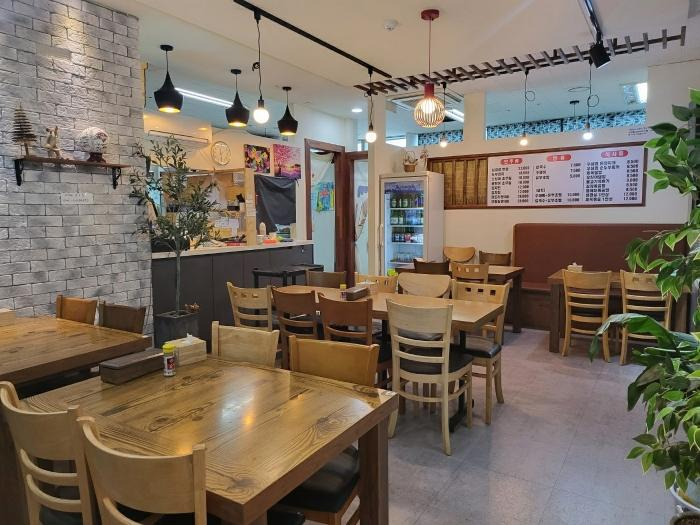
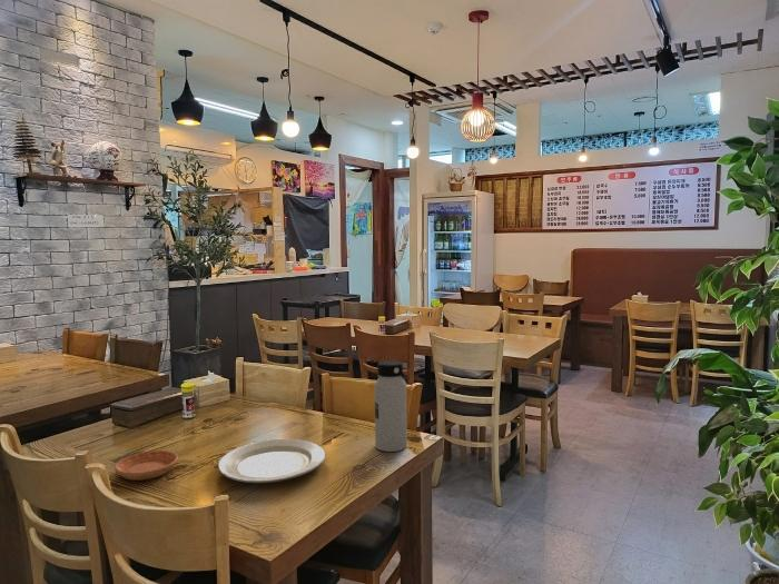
+ chinaware (273, 462)
+ water bottle (391, 404)
+ saucer (147, 465)
